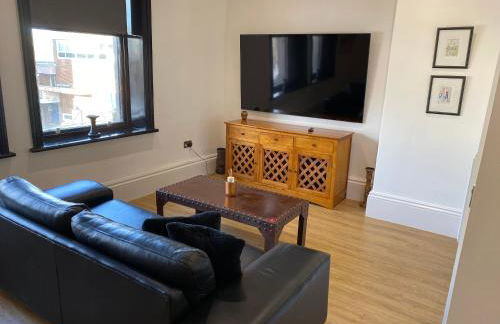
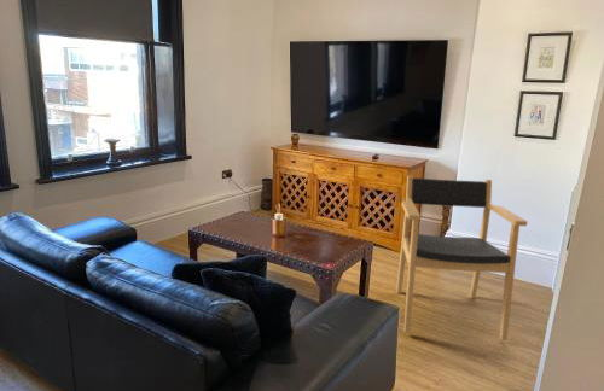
+ armchair (451, 251)
